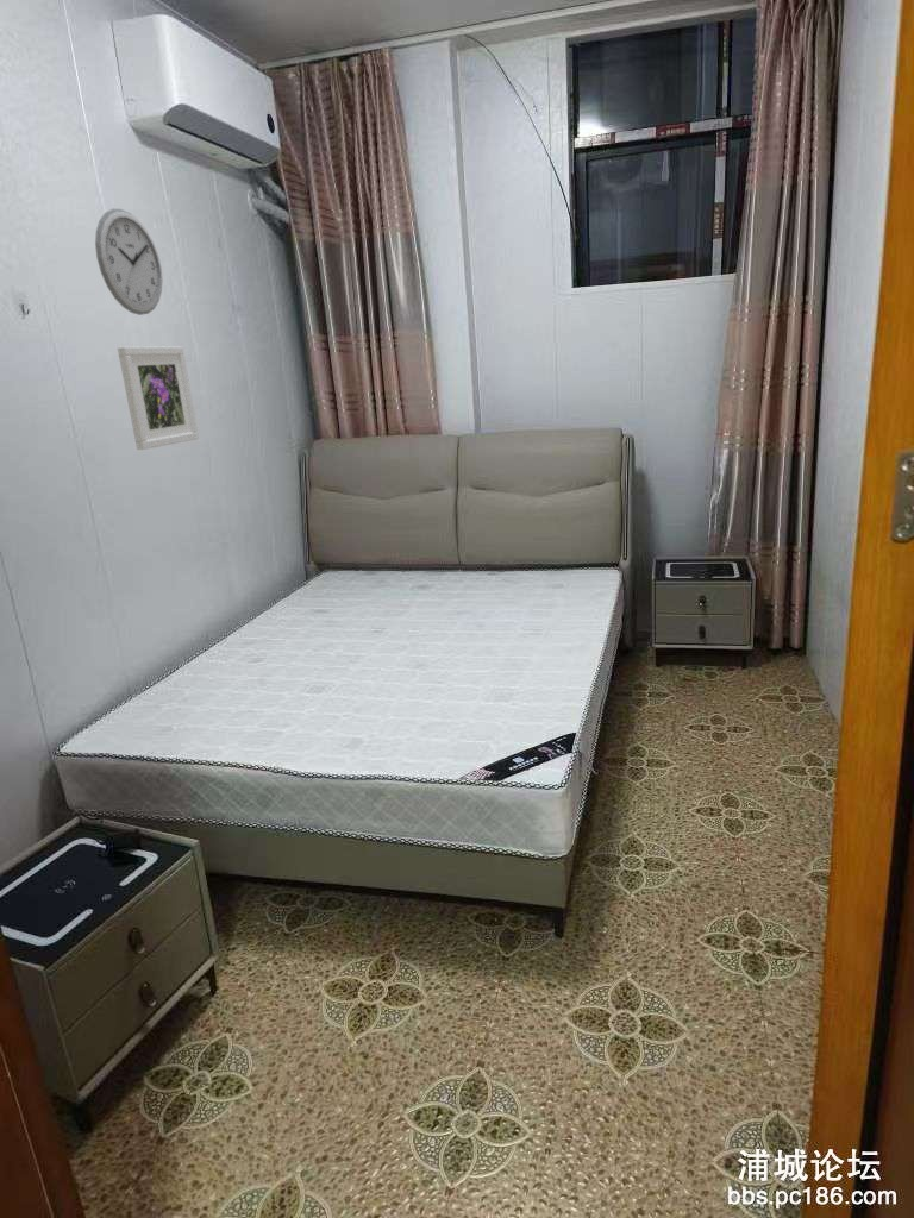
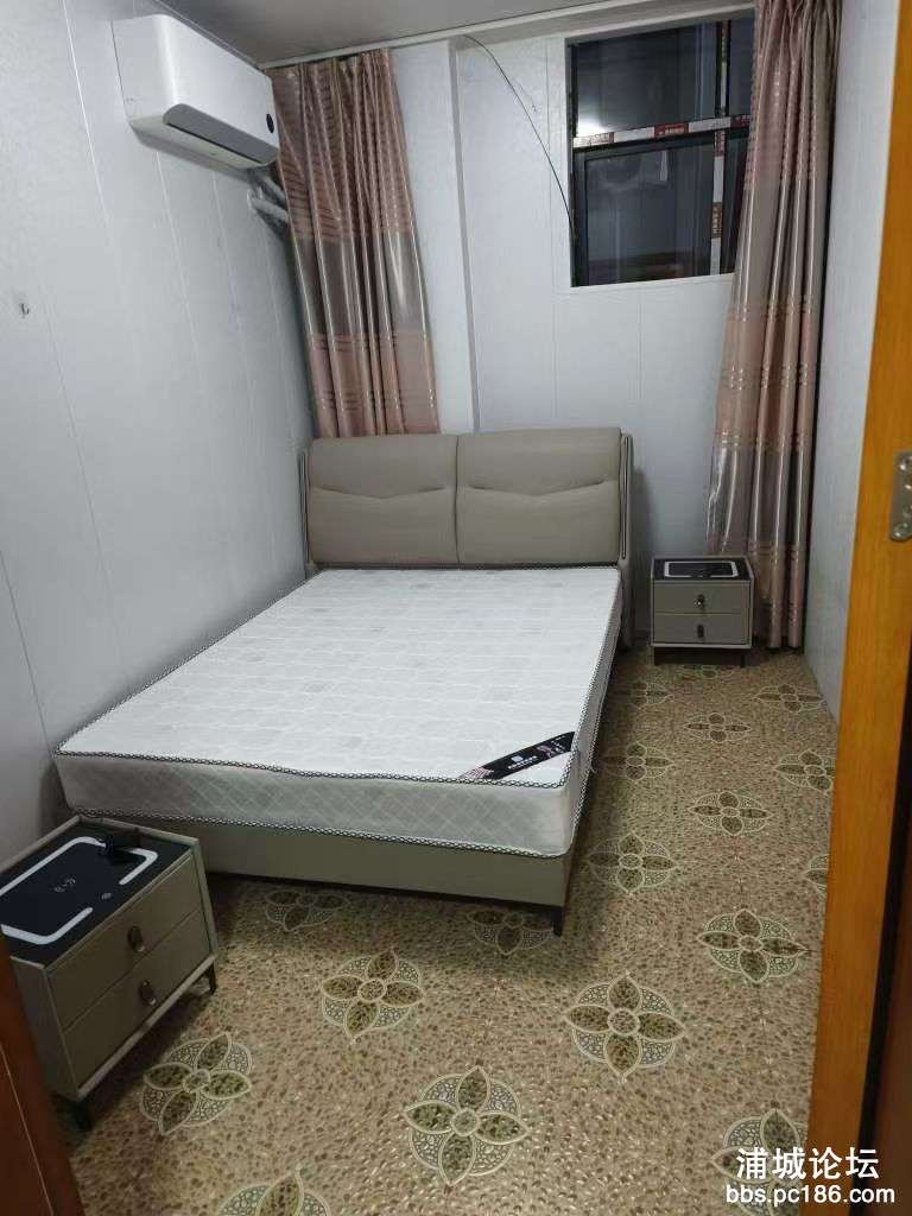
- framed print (161, 396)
- wall clock (132, 262)
